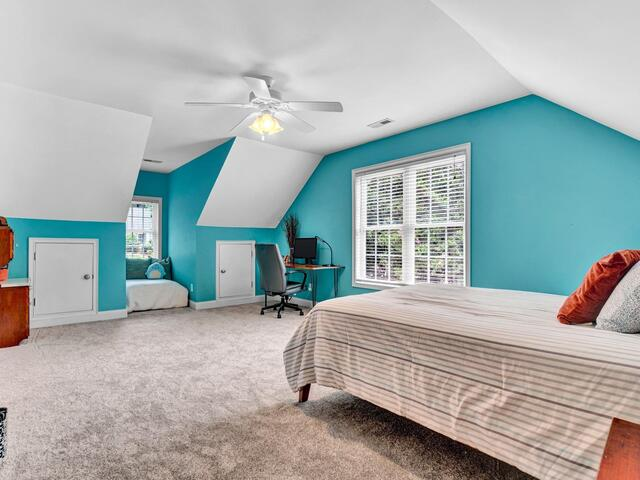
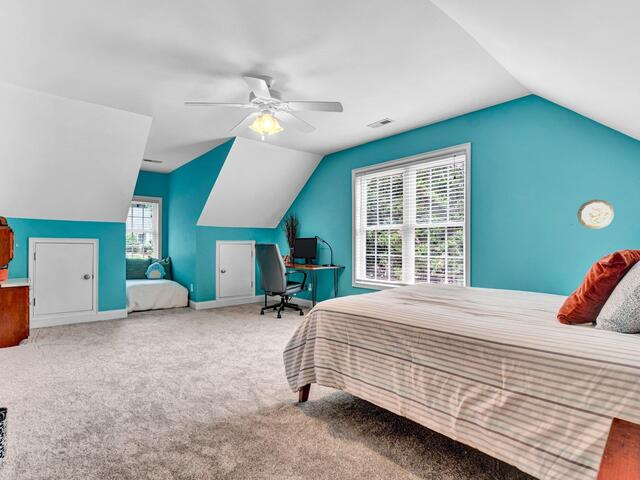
+ decorative plate (595, 214)
